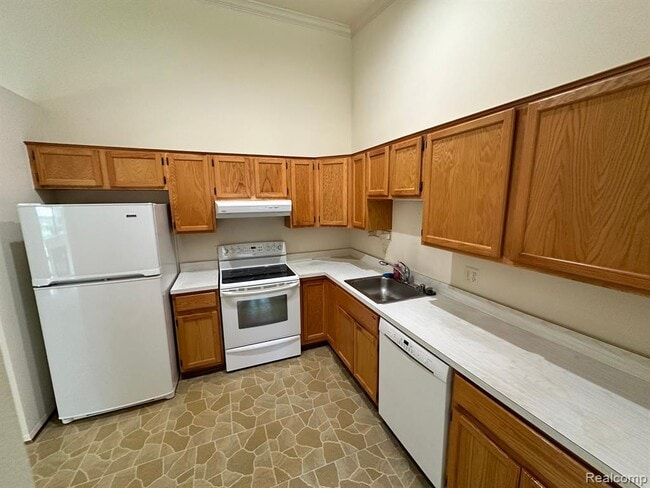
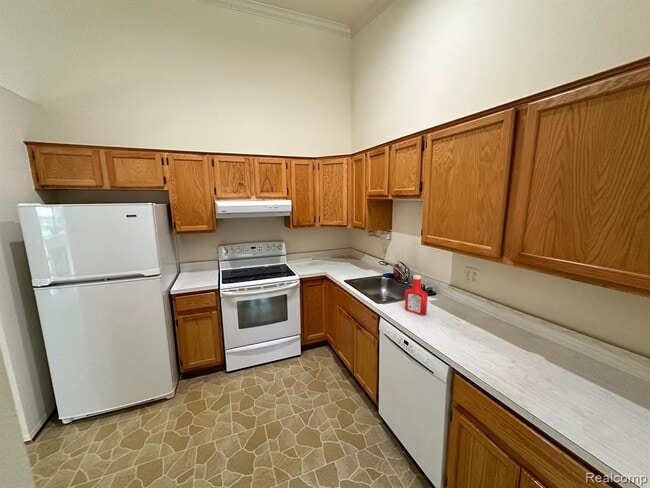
+ soap bottle (416, 293)
